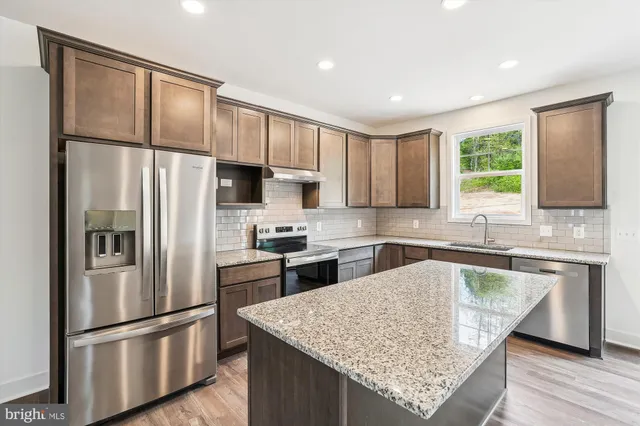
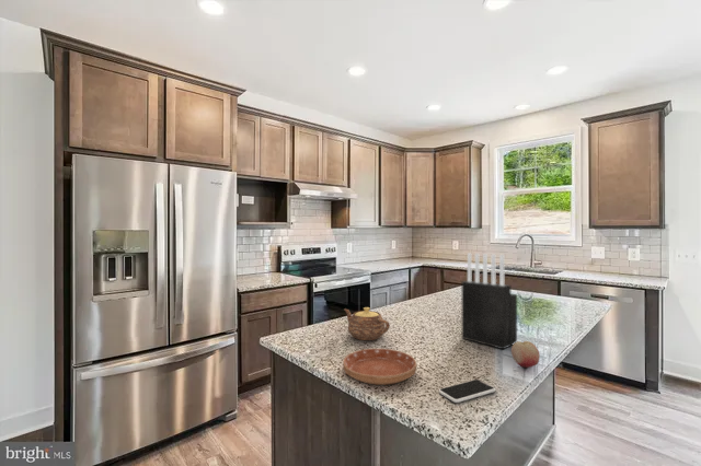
+ teapot (365, 322)
+ smartphone (467, 389)
+ saucer (379, 365)
+ knife block (490, 296)
+ fruit (525, 353)
